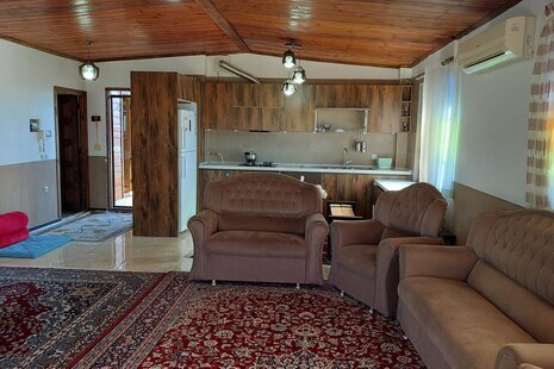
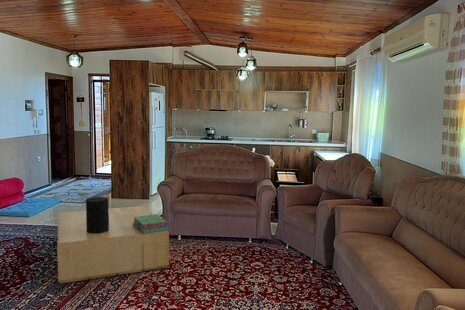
+ decorative container (97, 214)
+ coffee table (110, 238)
+ stack of books (150, 223)
